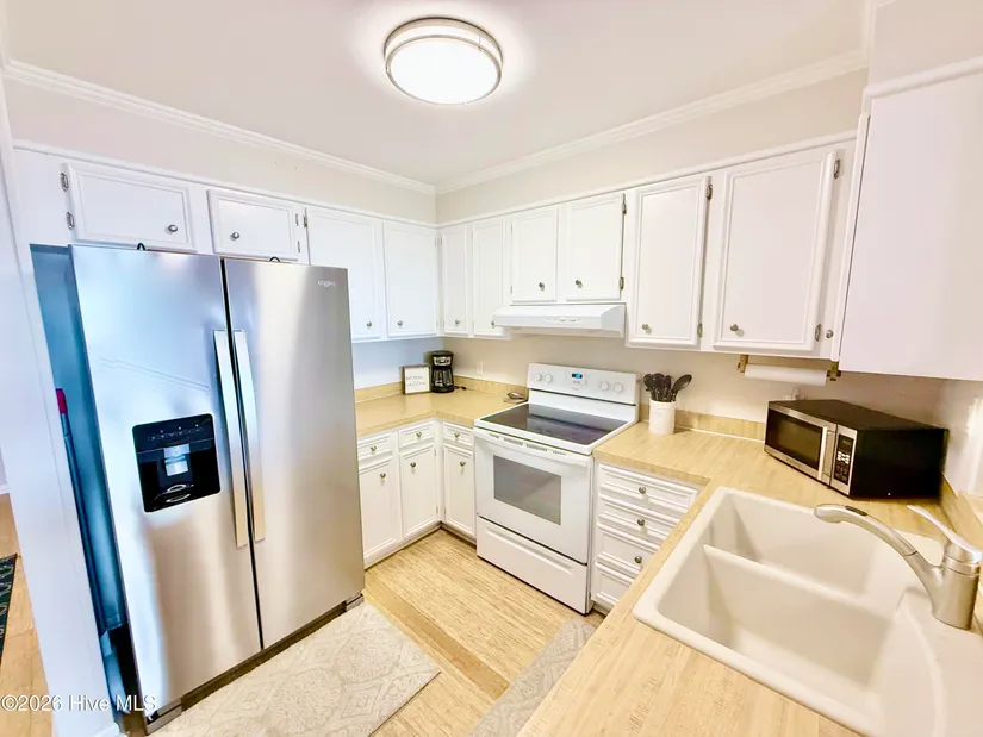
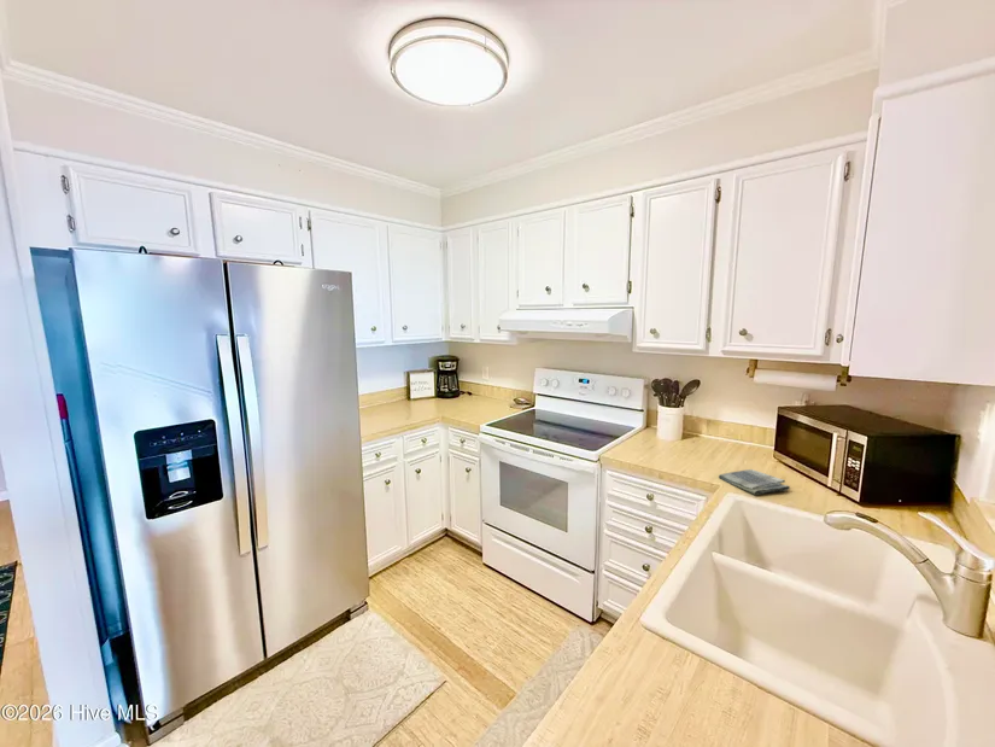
+ dish towel (753, 480)
